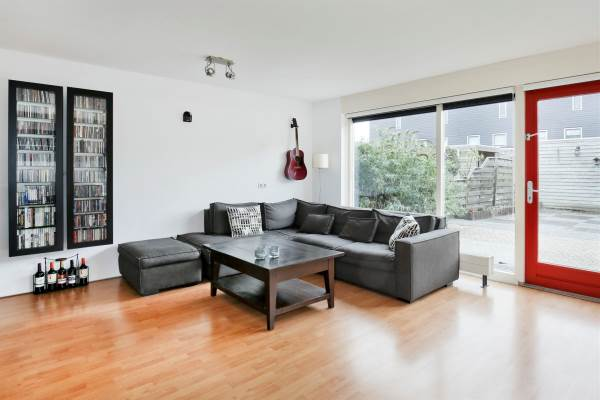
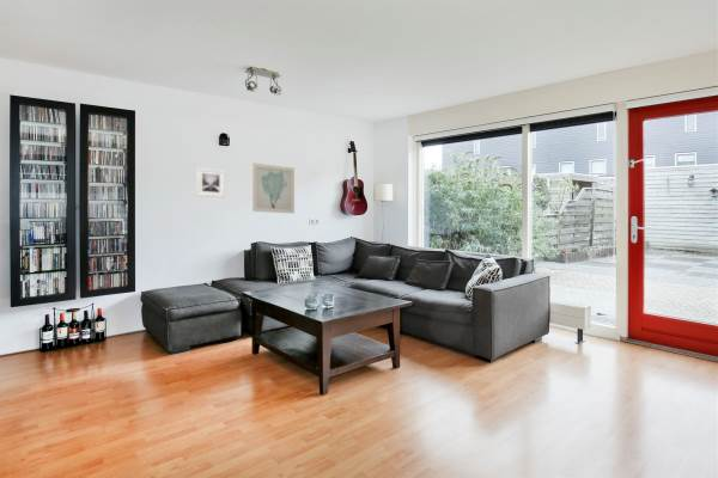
+ wall art (274, 189)
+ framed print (211, 183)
